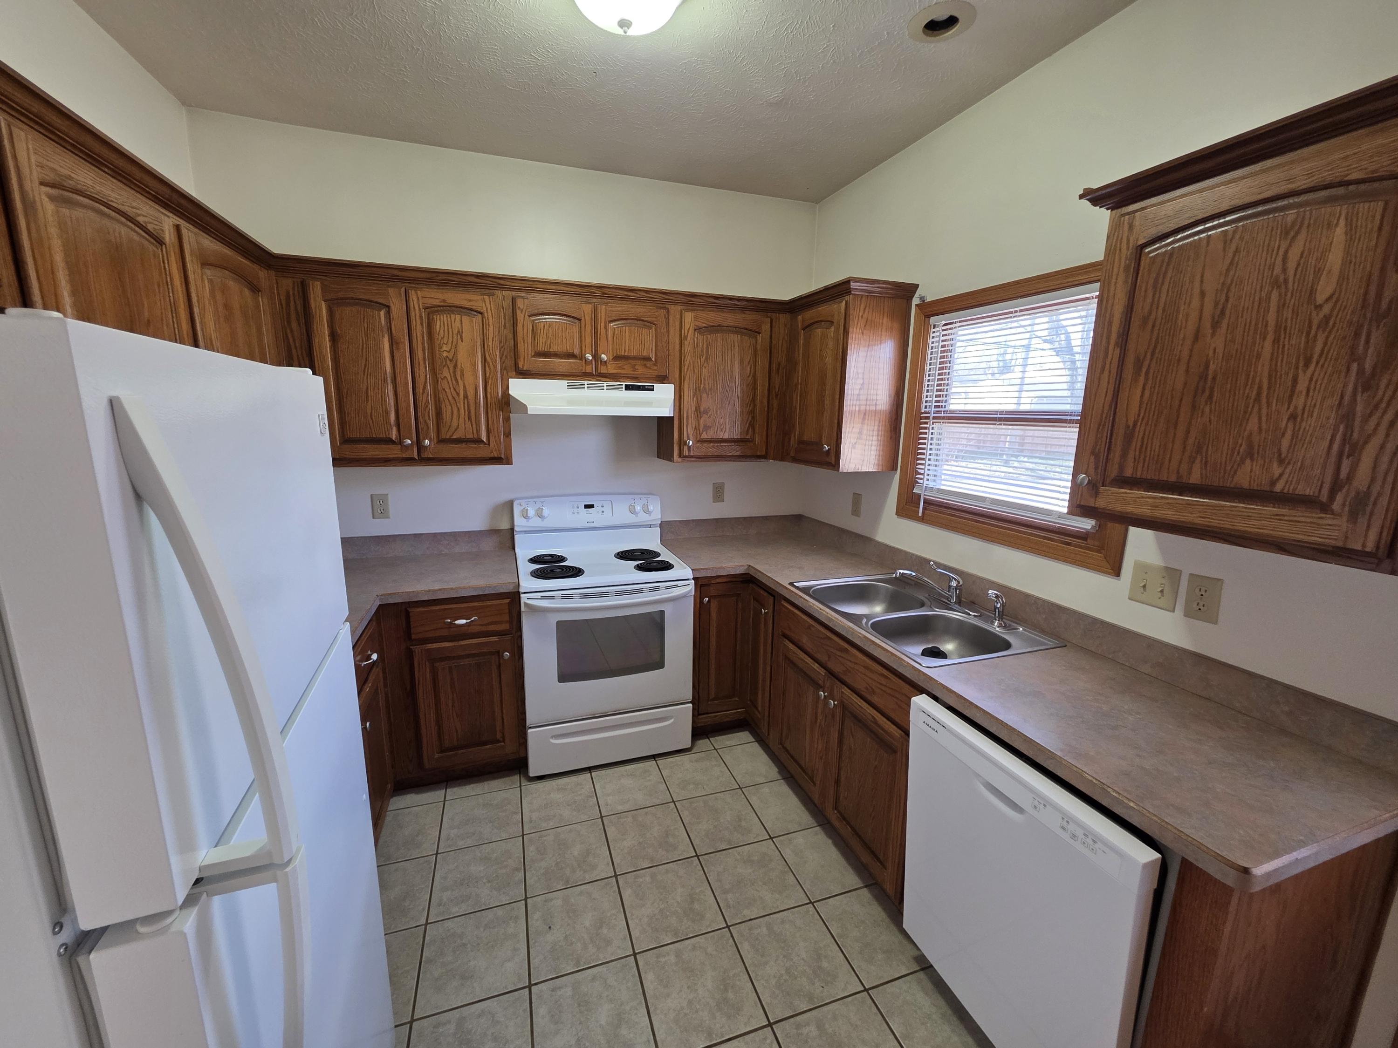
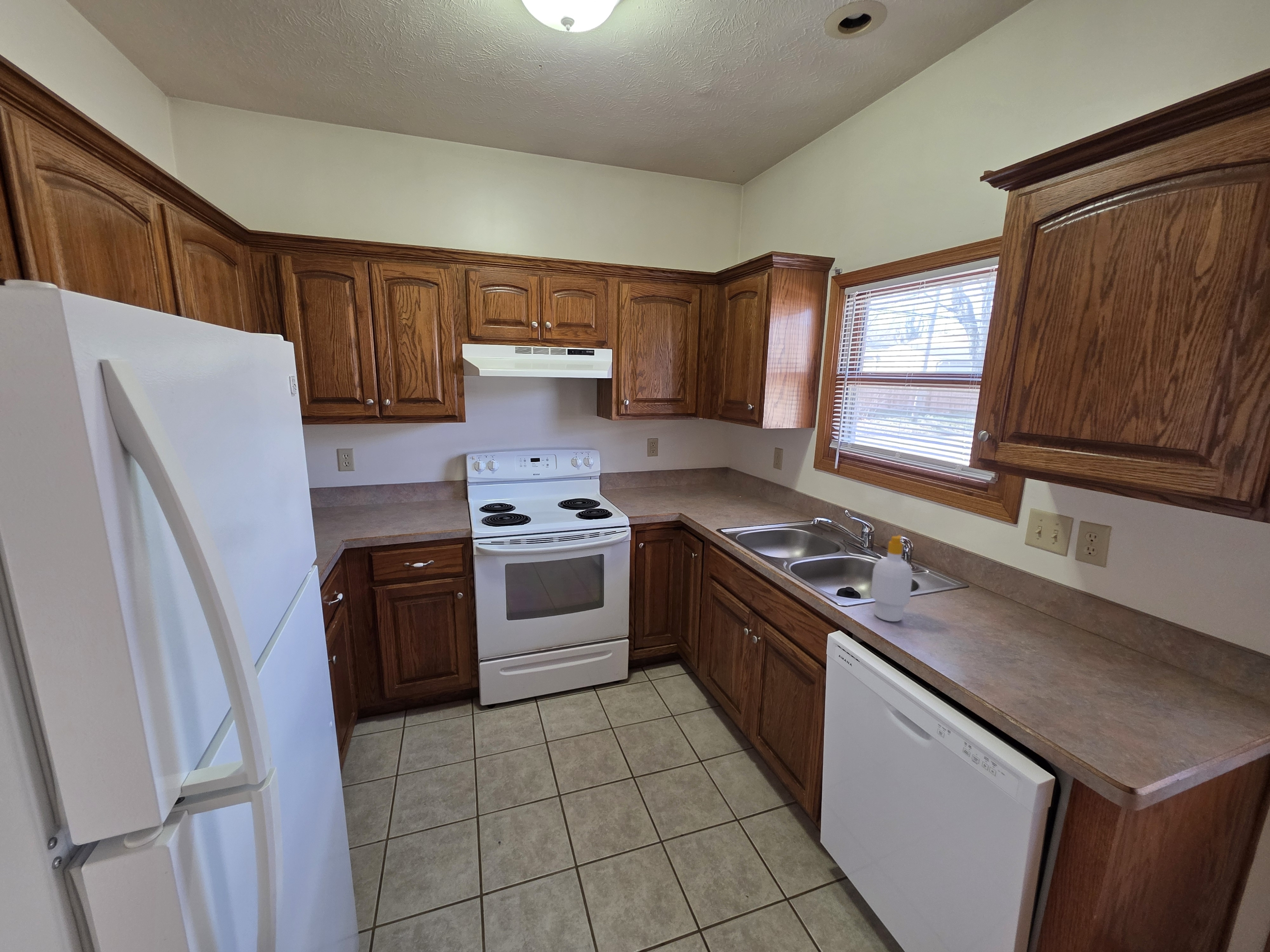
+ soap bottle (892, 578)
